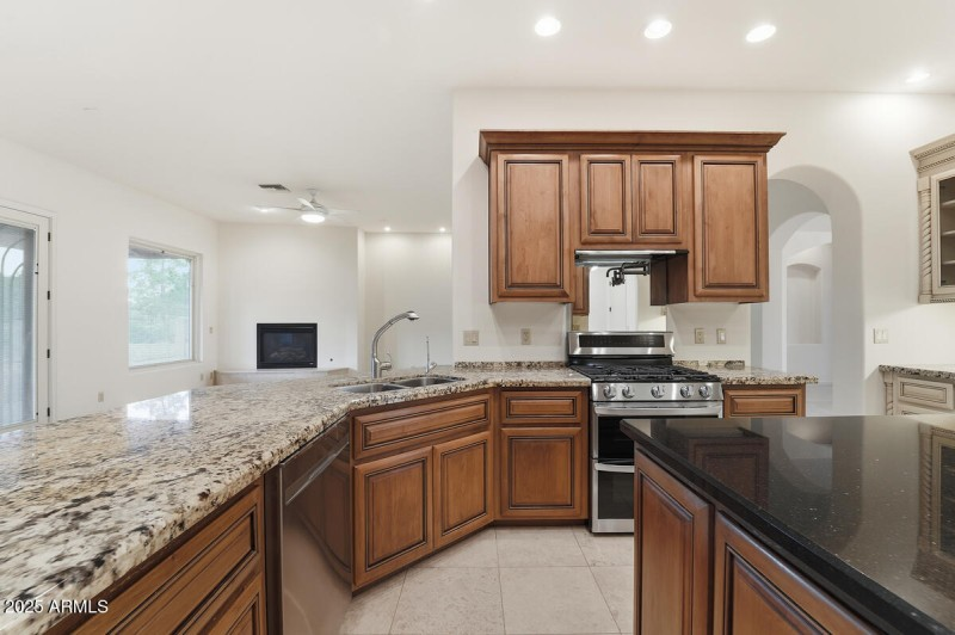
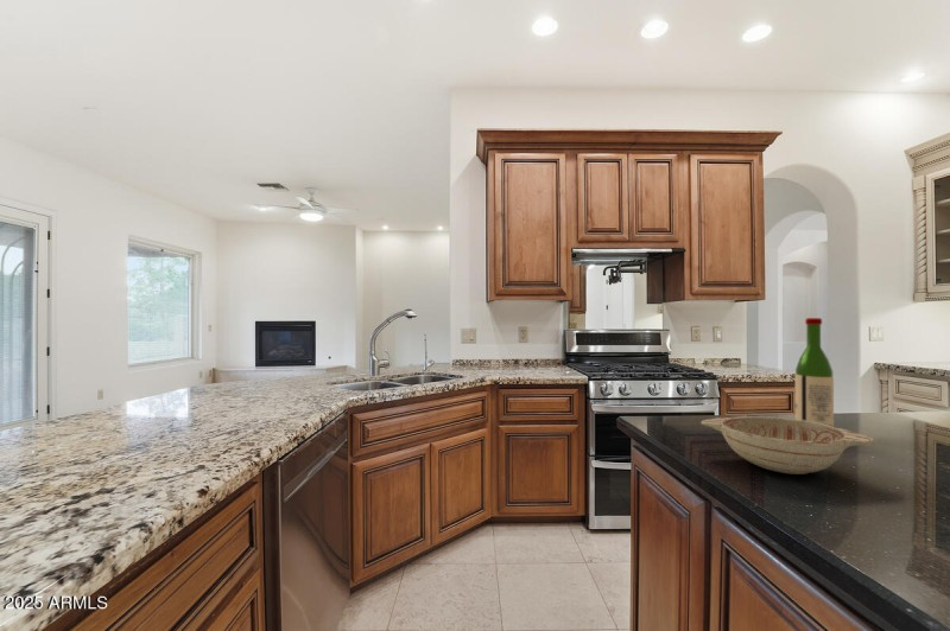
+ decorative bowl (778, 445)
+ wine bottle (813, 375)
